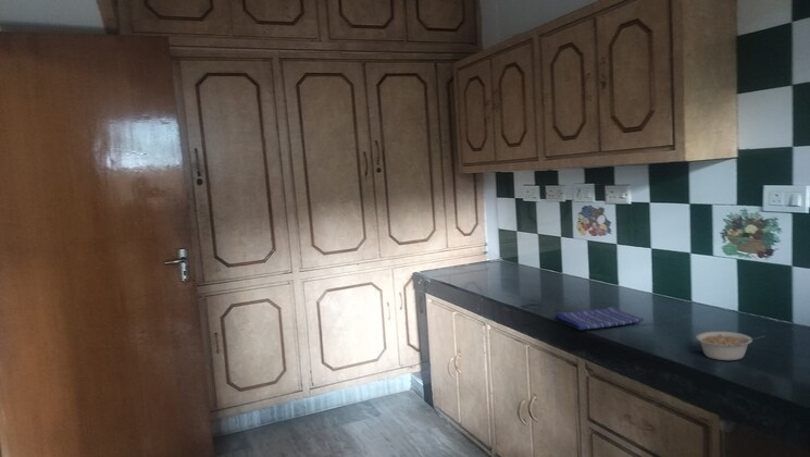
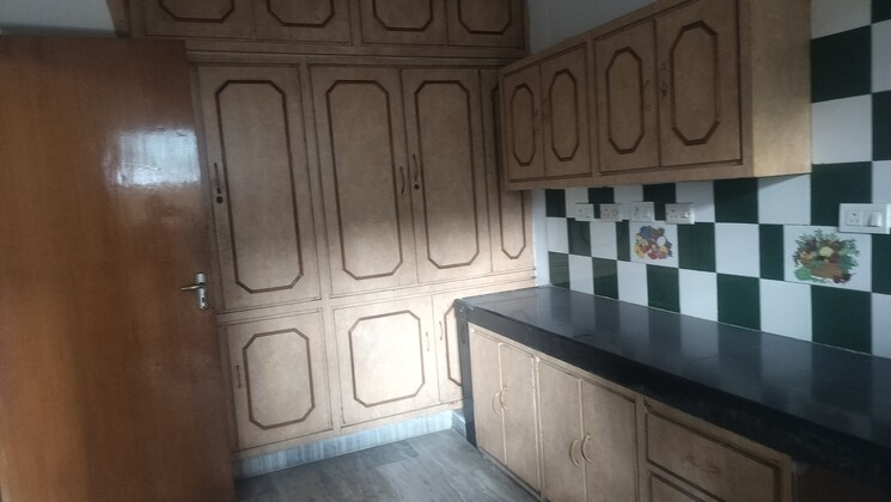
- legume (725, 344)
- dish towel (597, 317)
